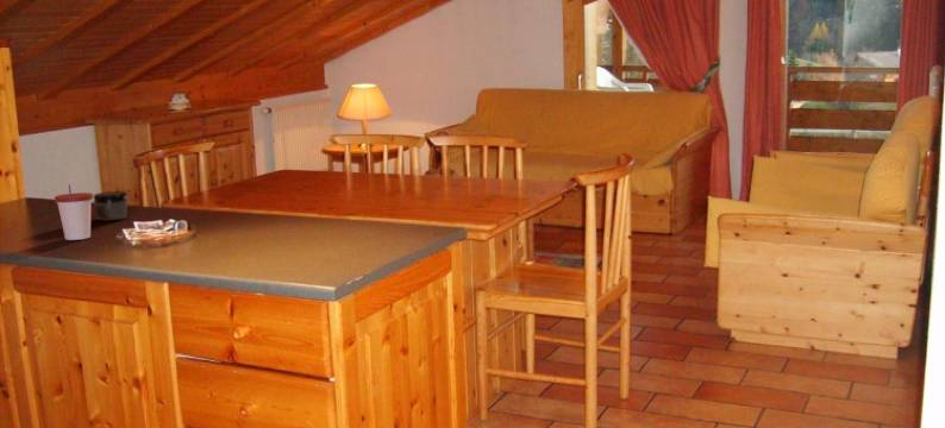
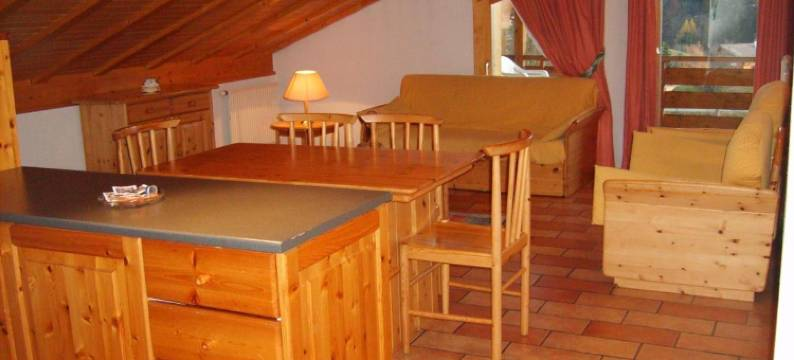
- jar (111, 206)
- cup (75, 210)
